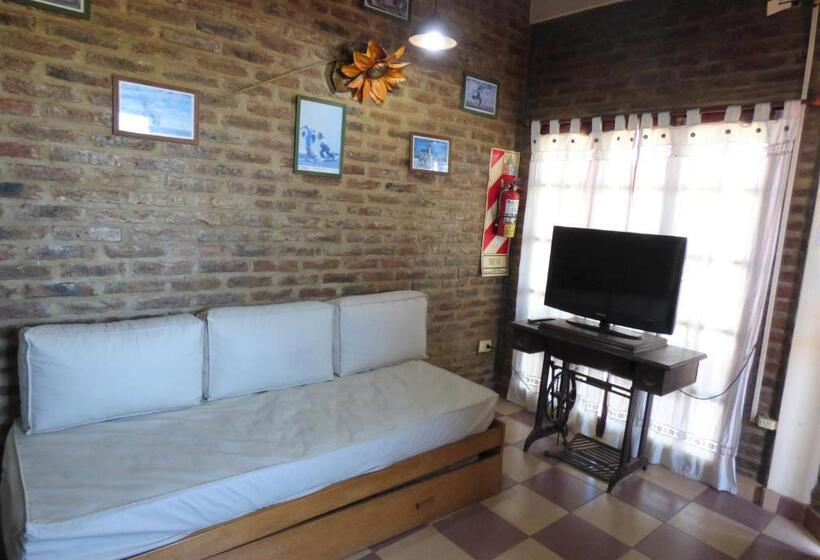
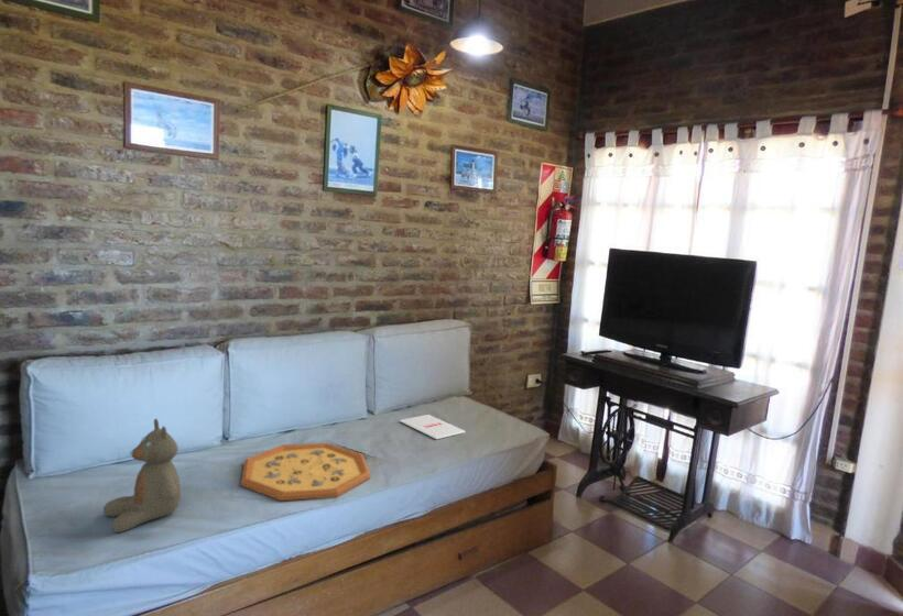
+ teddy bear (143, 471)
+ magazine (432, 426)
+ decorative tray (306, 468)
